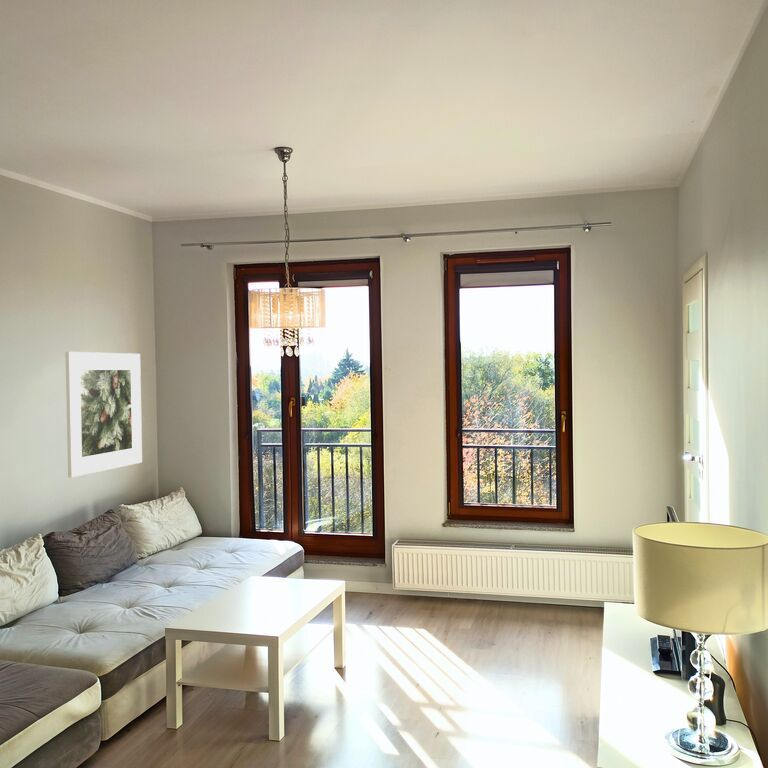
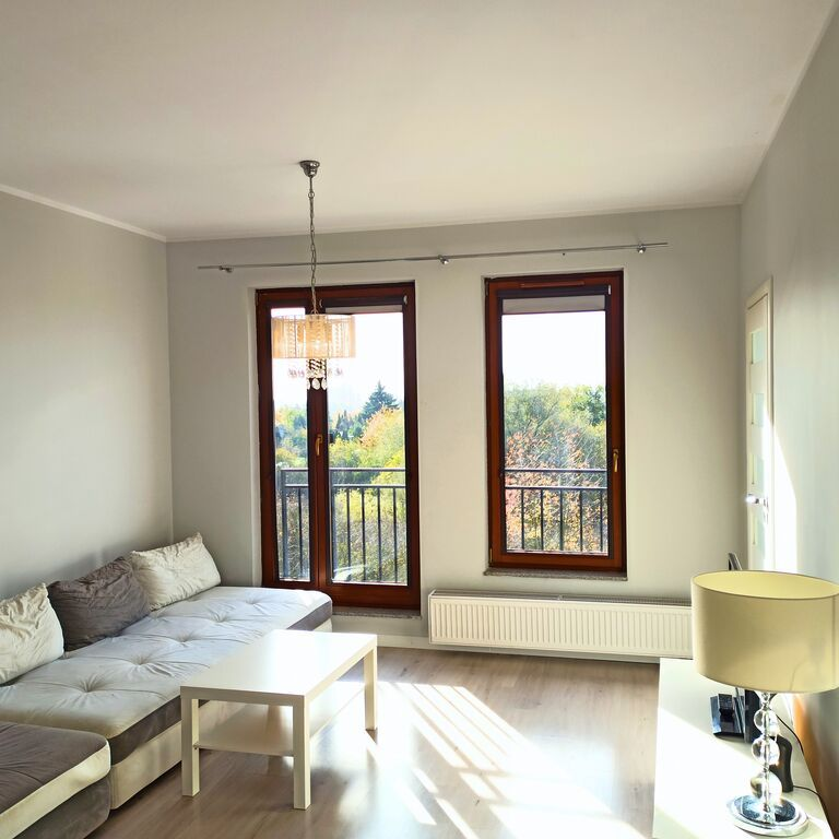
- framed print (106, 411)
